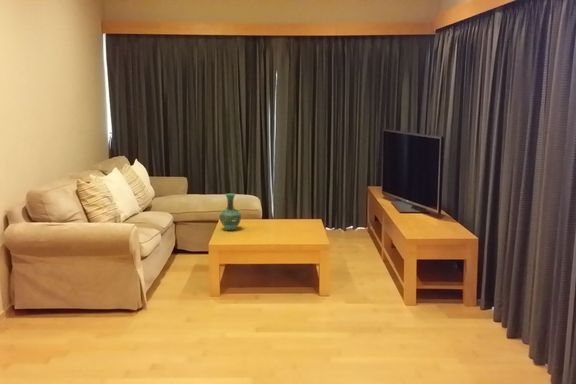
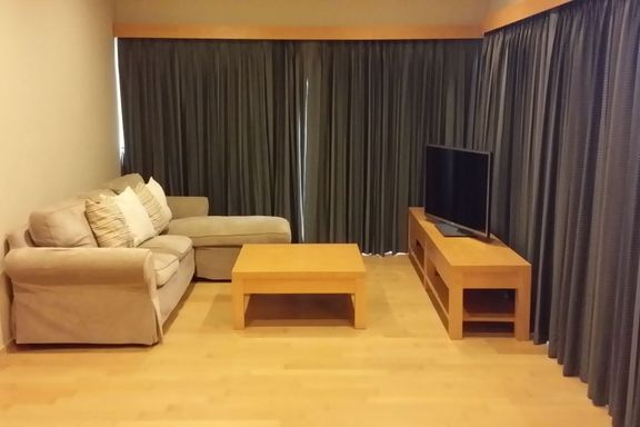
- vase (230, 211)
